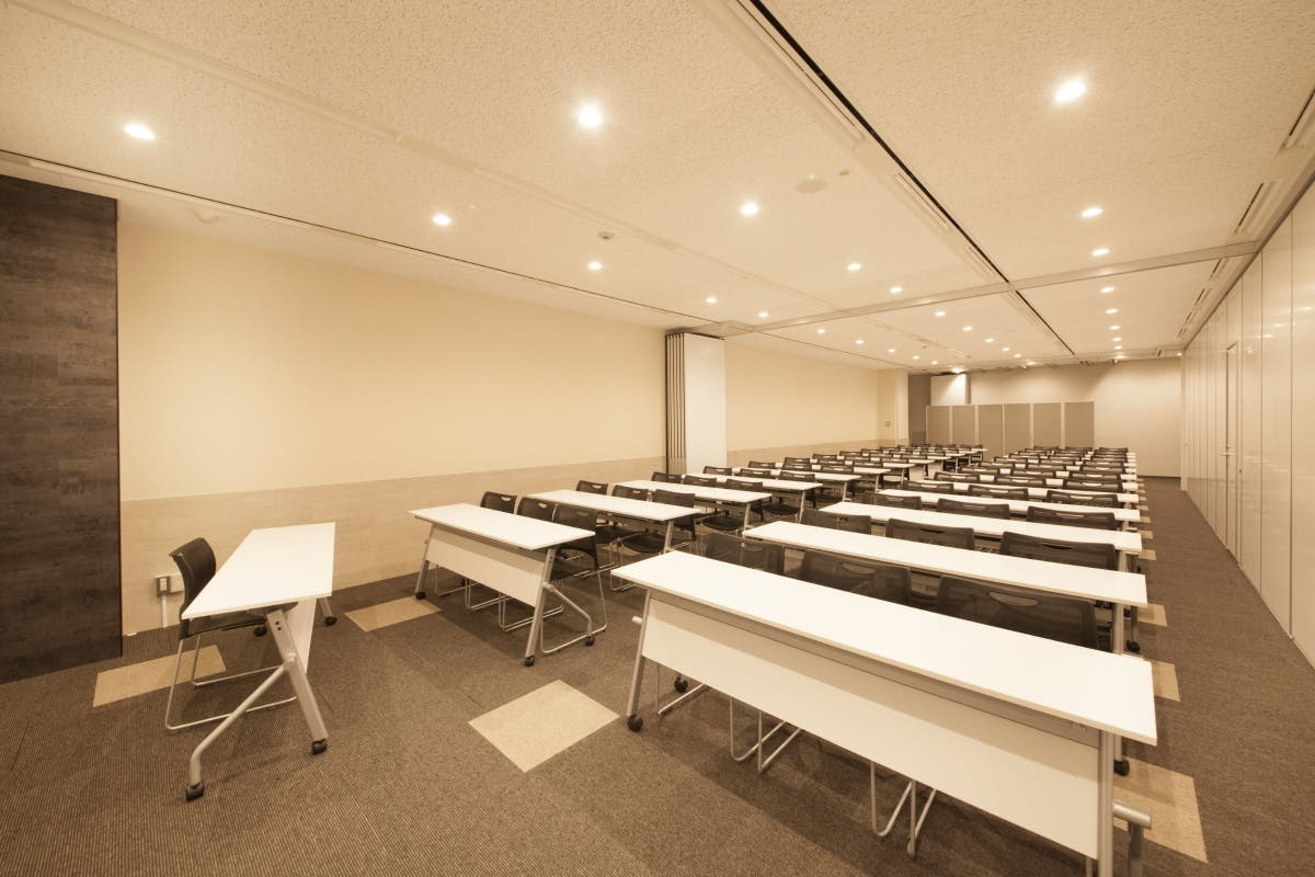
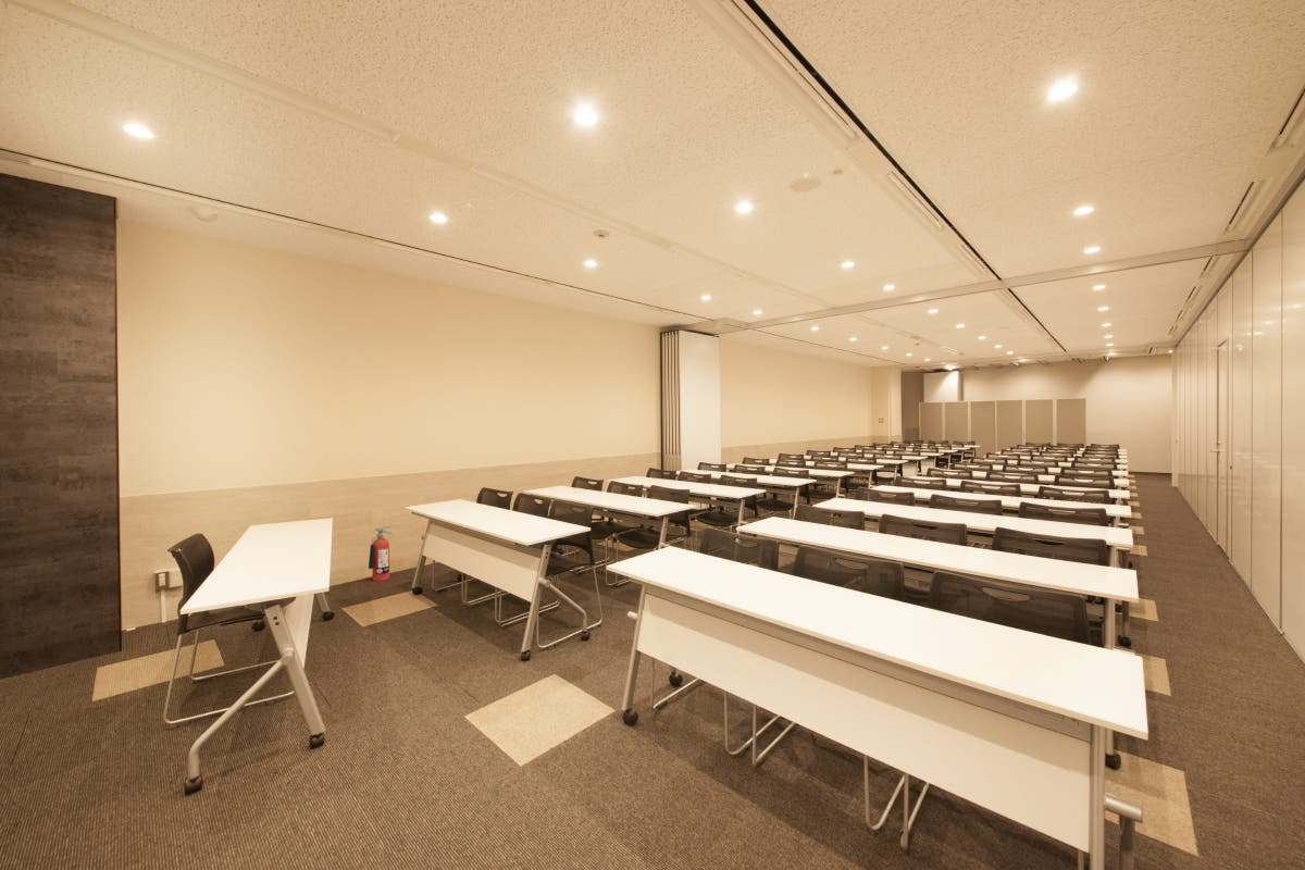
+ fire extinguisher (380, 552)
